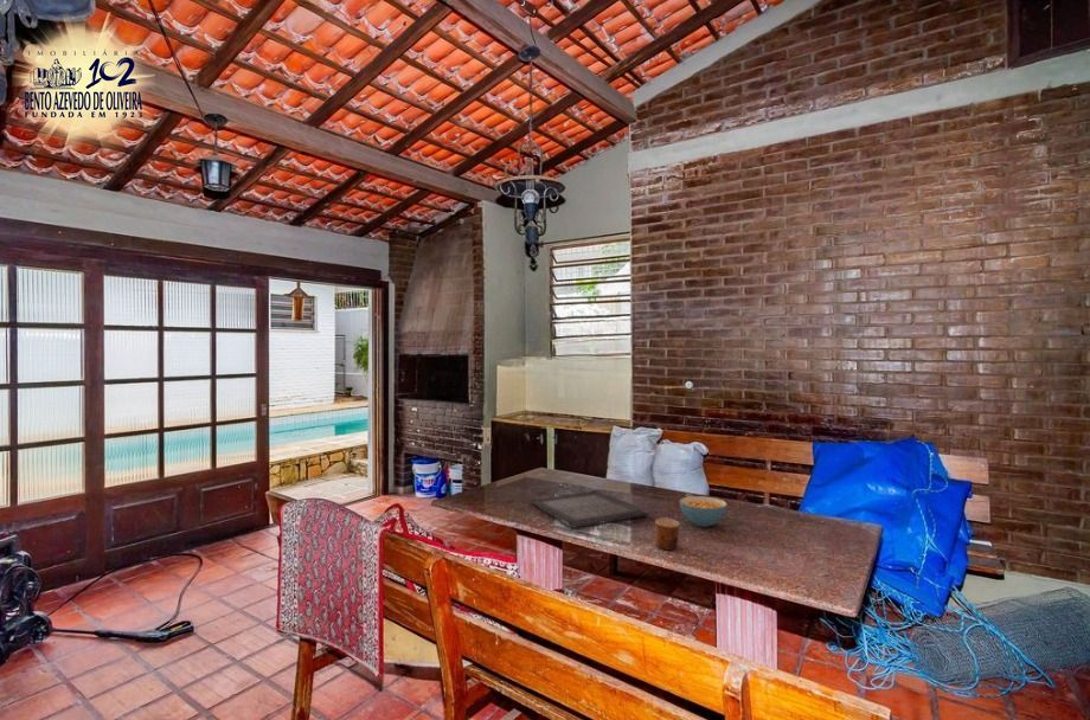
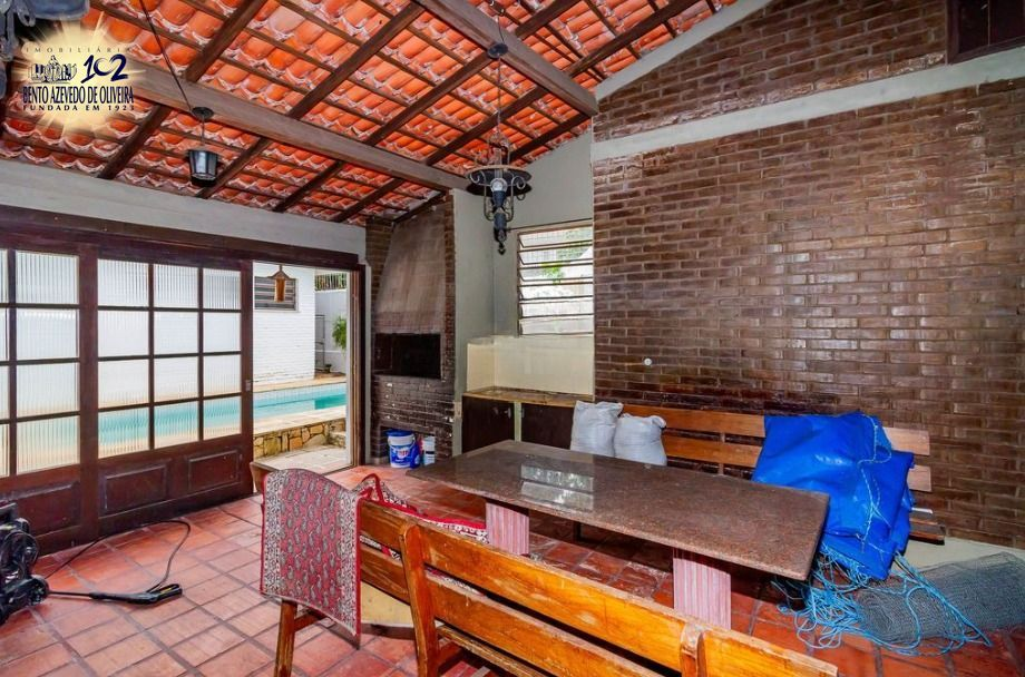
- serving tray (586, 506)
- cup (667, 534)
- cereal bowl (703, 513)
